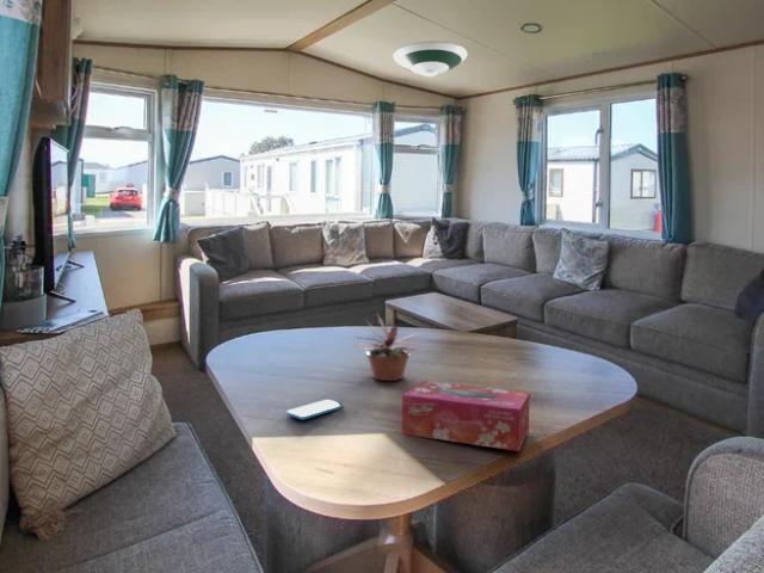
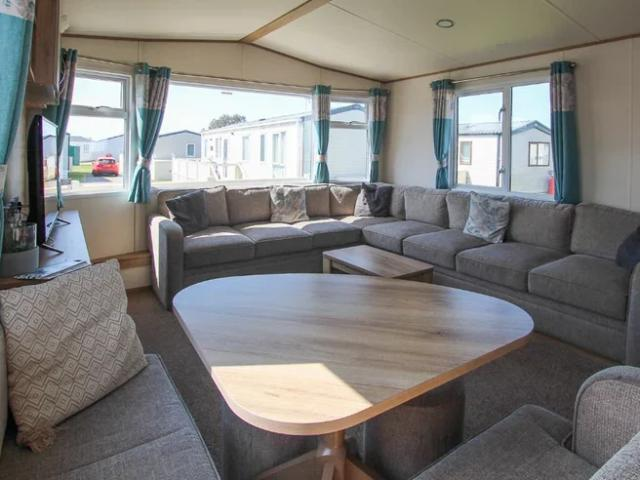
- smartphone (315, 408)
- tissue box (466, 412)
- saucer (430, 64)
- potted plant (387, 345)
